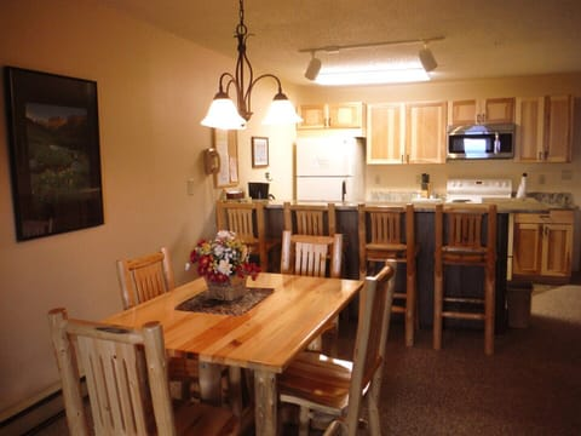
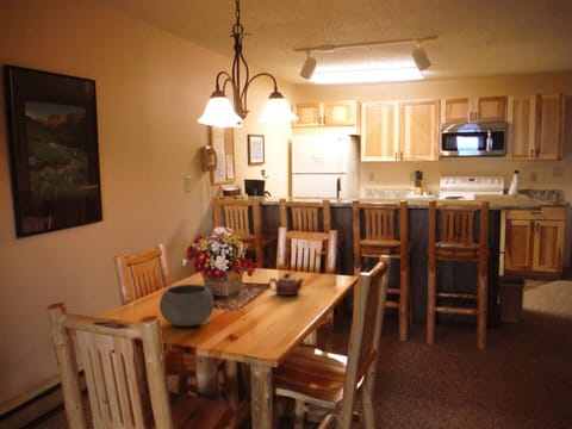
+ teapot (286, 282)
+ bowl (186, 306)
